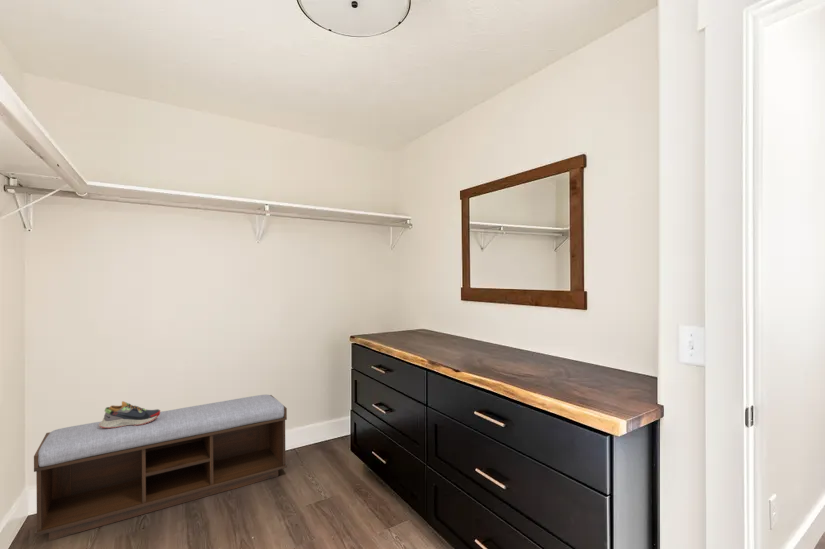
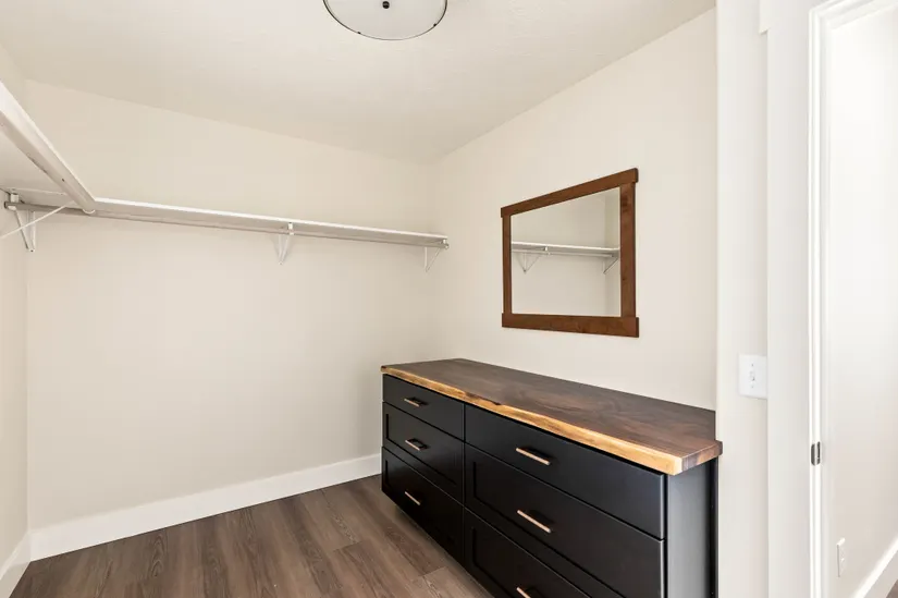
- shoe (130, 412)
- bench (176, 453)
